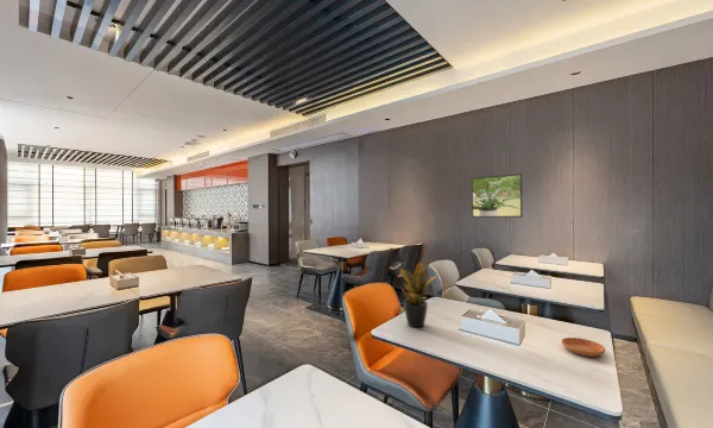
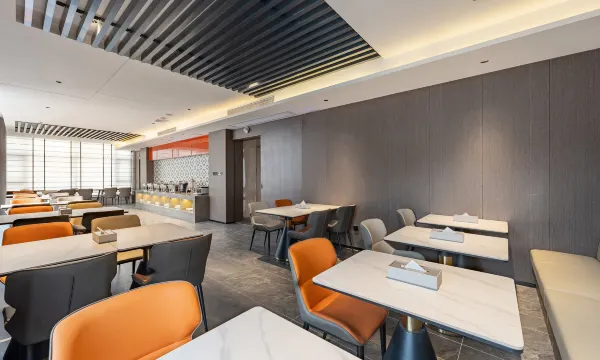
- saucer (582, 347)
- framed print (496, 196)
- potted plant (414, 292)
